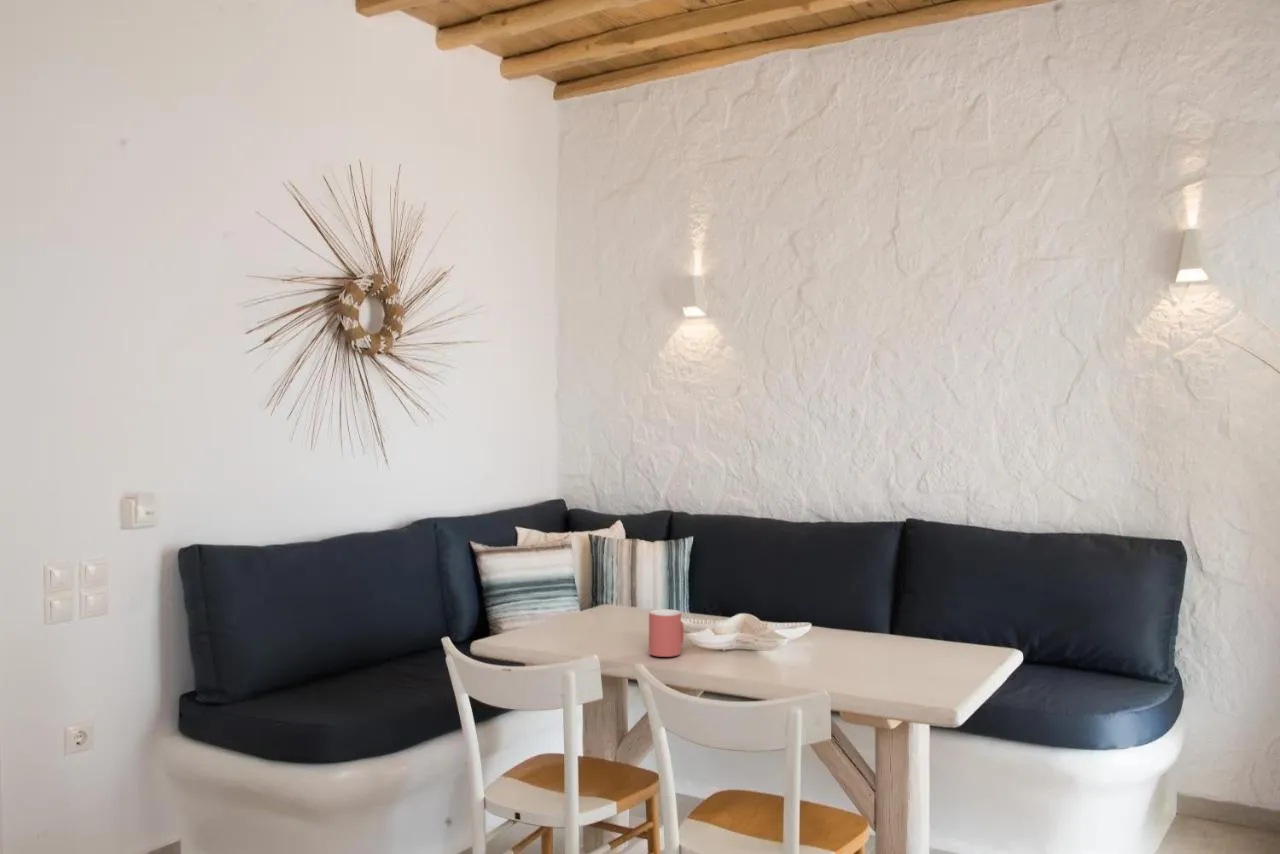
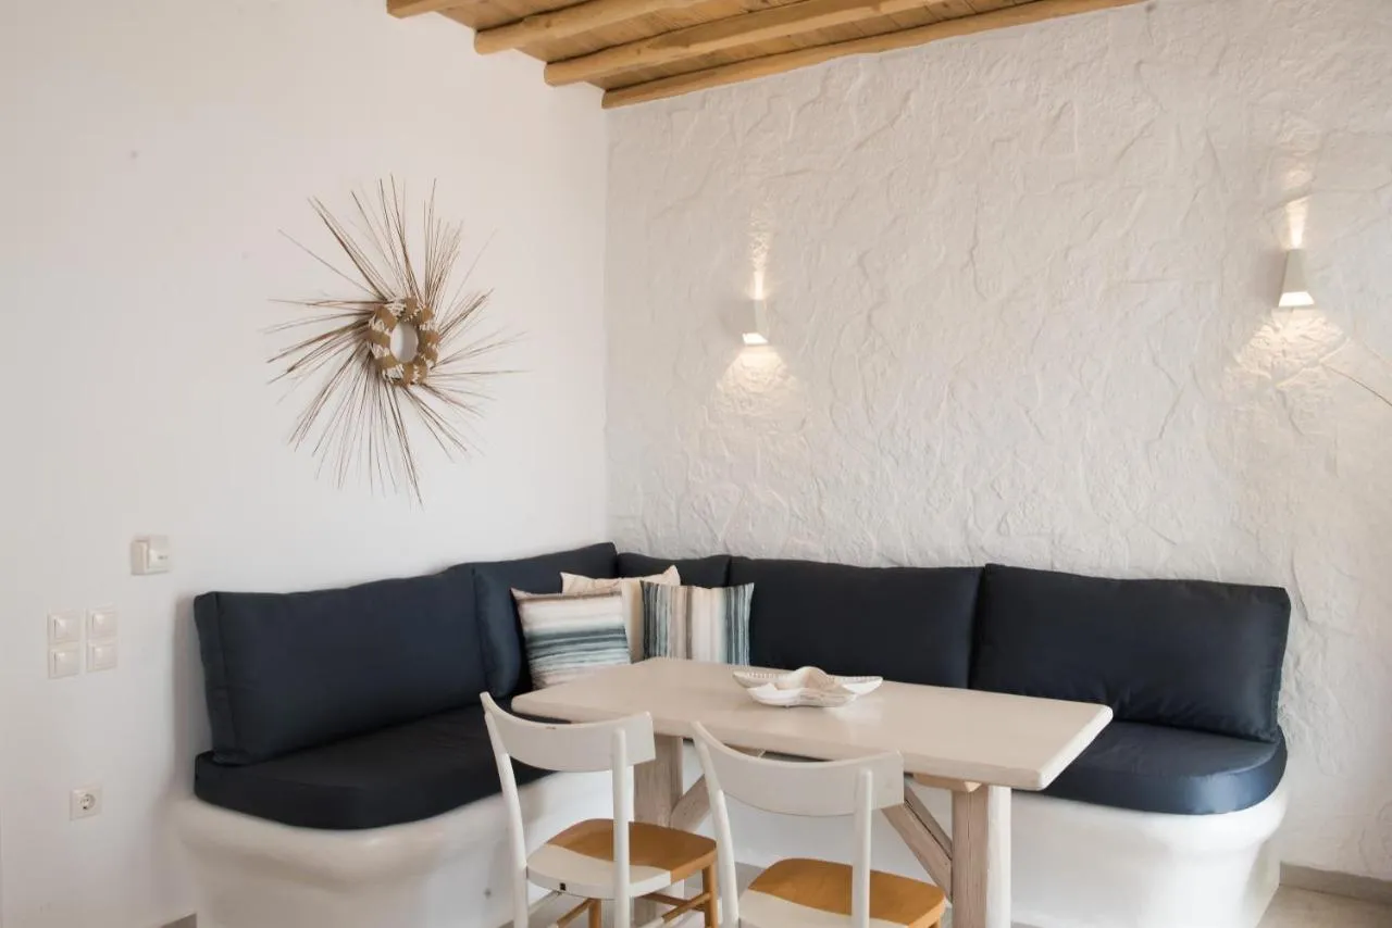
- mug (669, 631)
